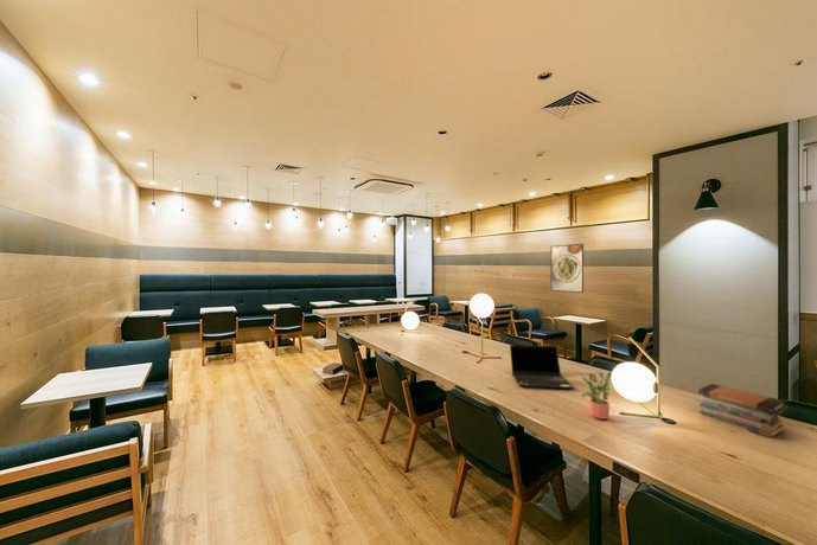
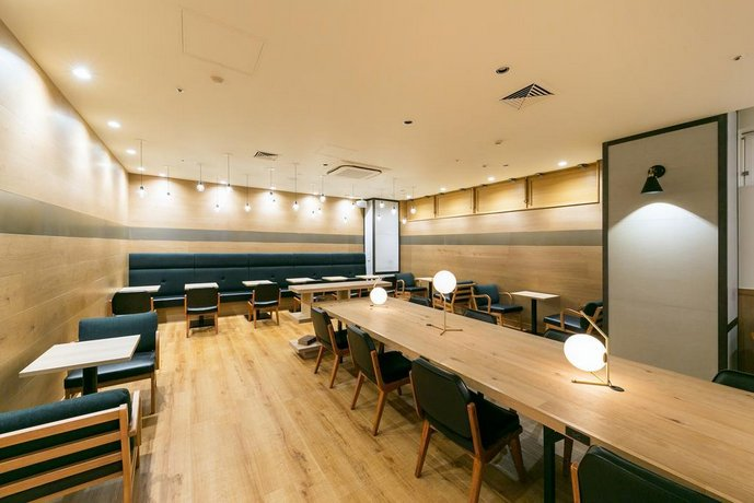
- laptop computer (538, 365)
- potted plant (591, 392)
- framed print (566, 268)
- book stack (739, 408)
